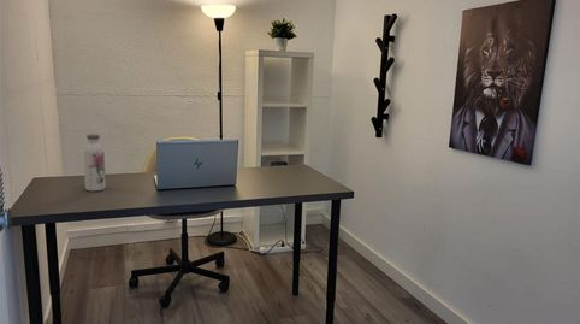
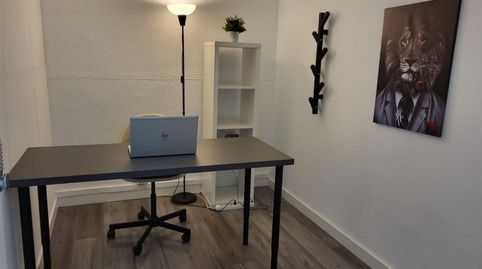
- water bottle (94, 161)
